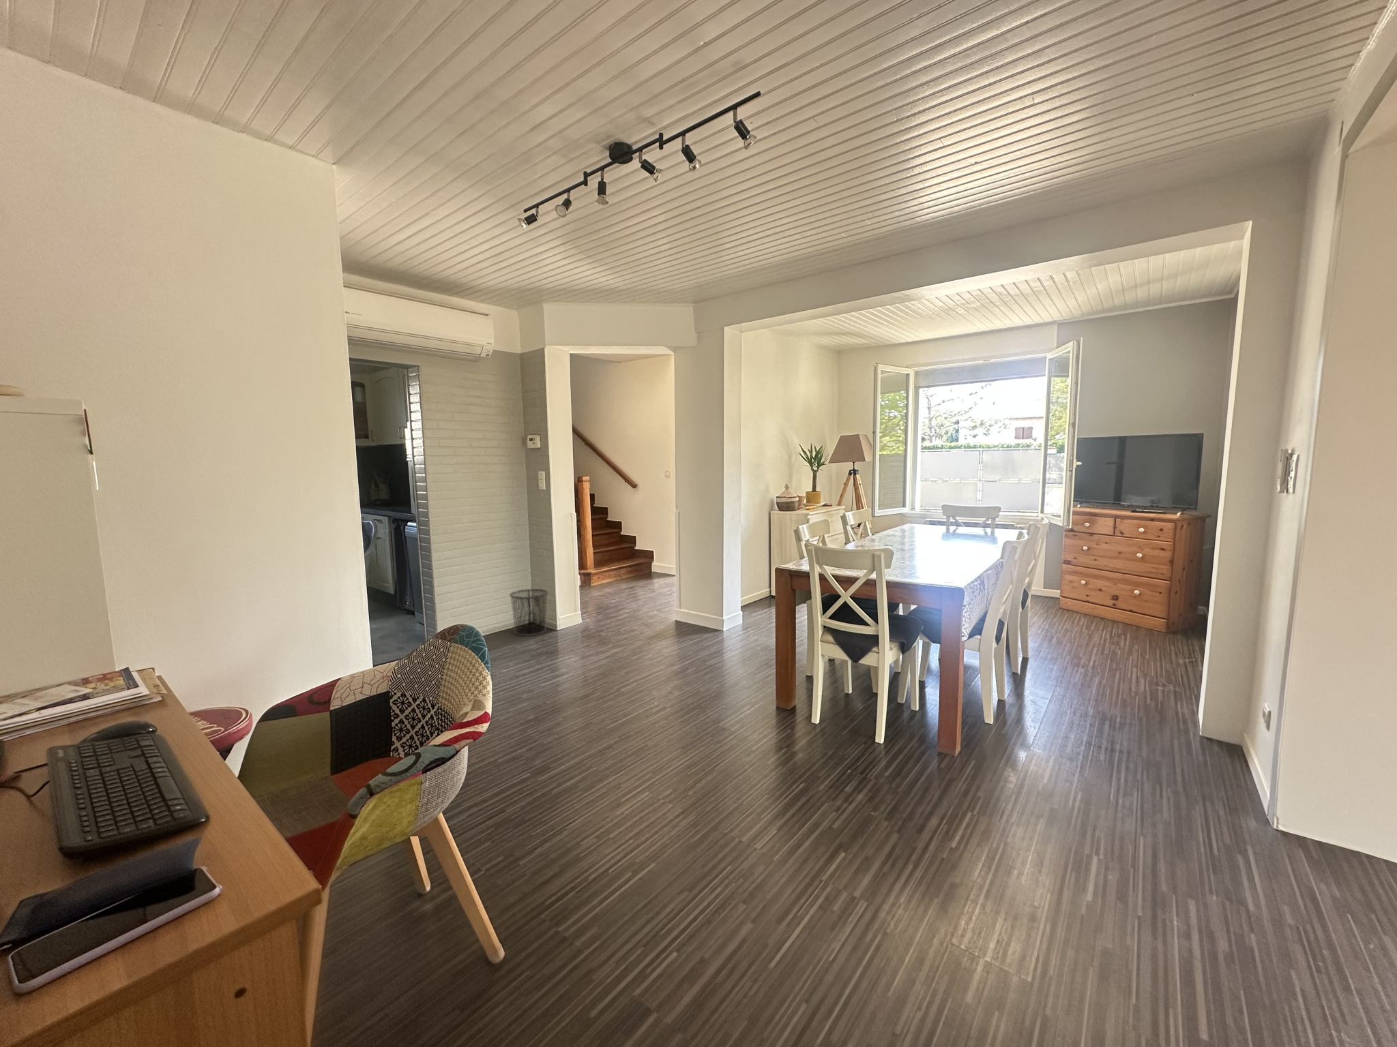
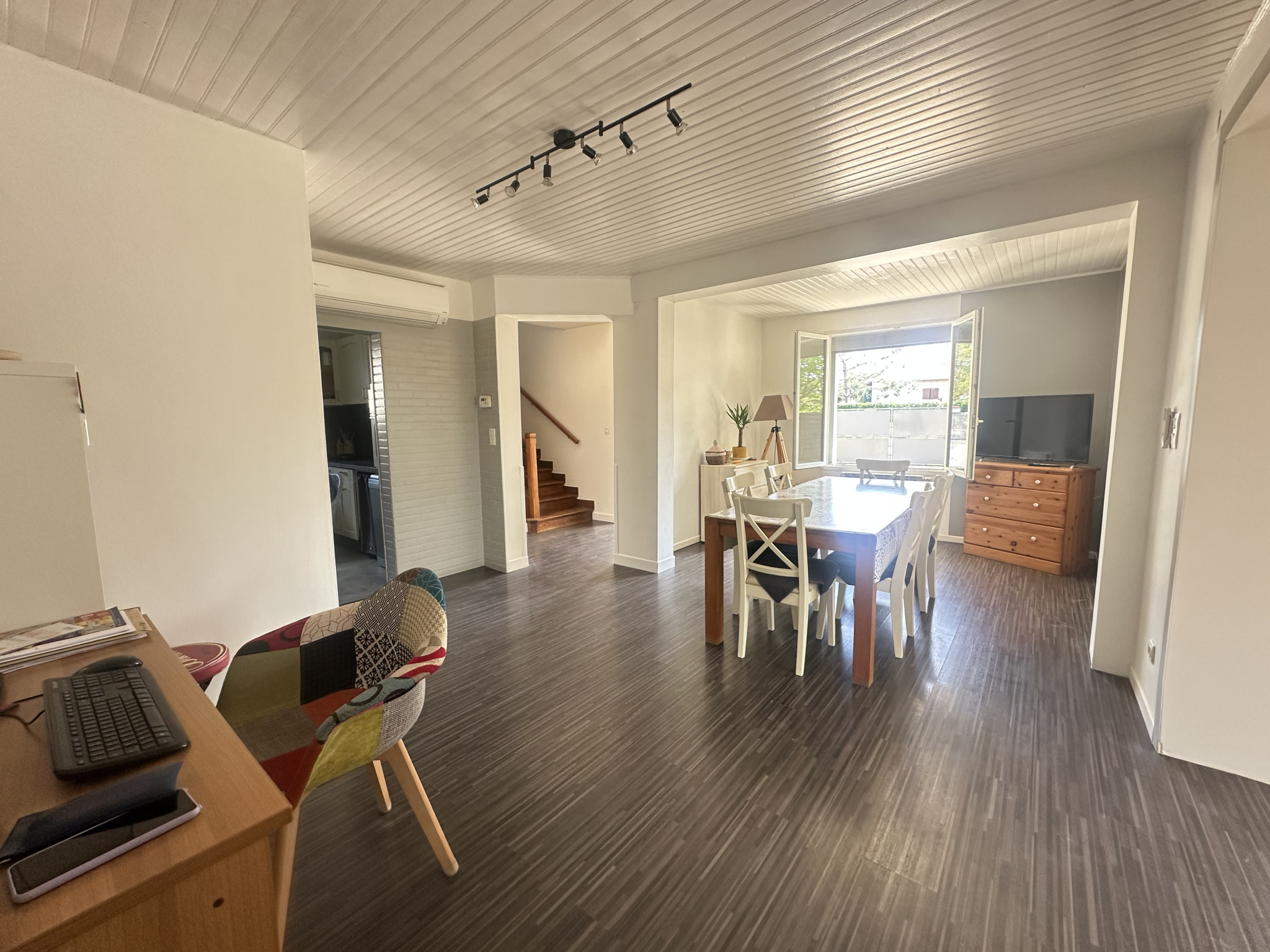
- waste bin (529, 613)
